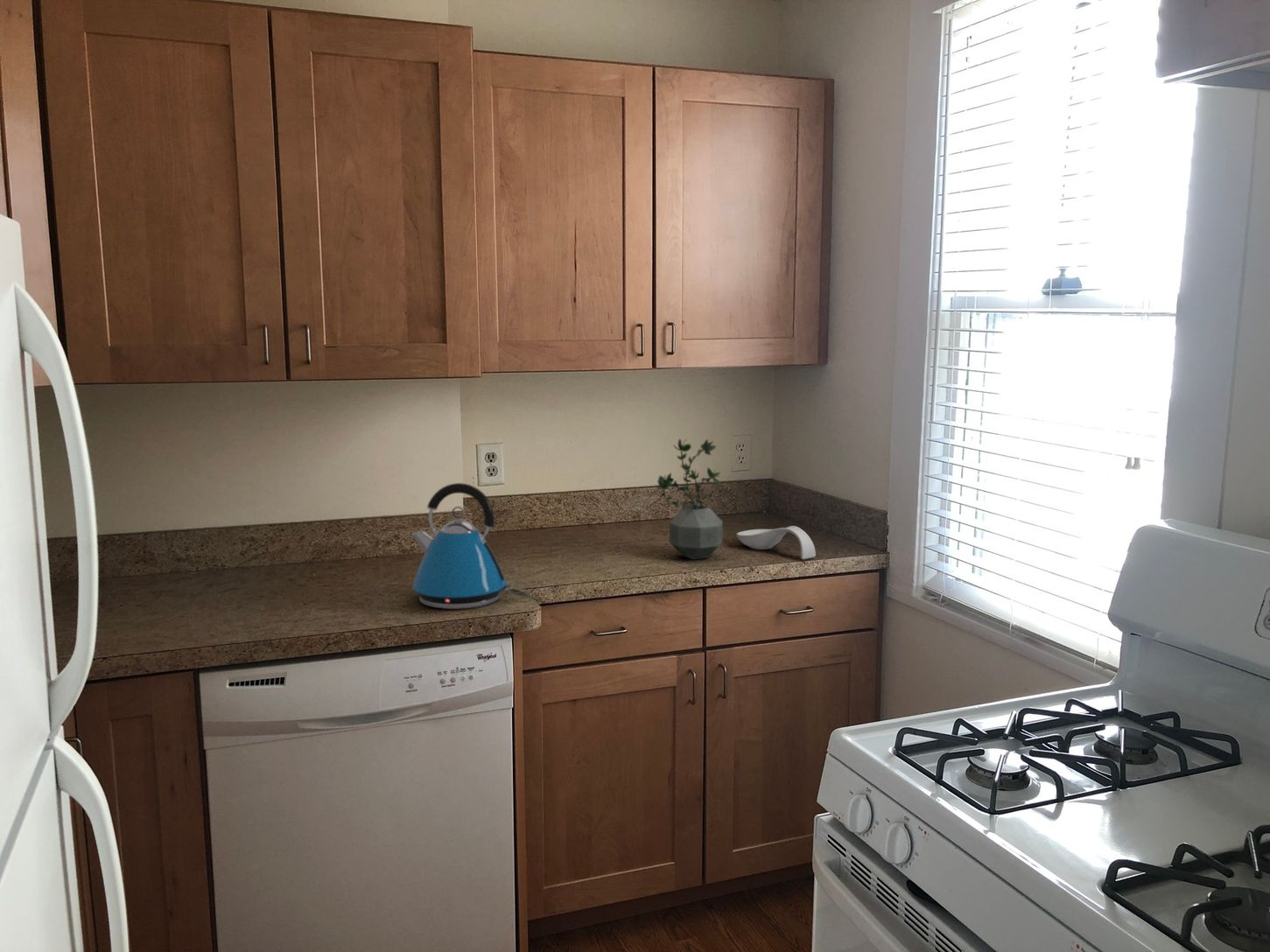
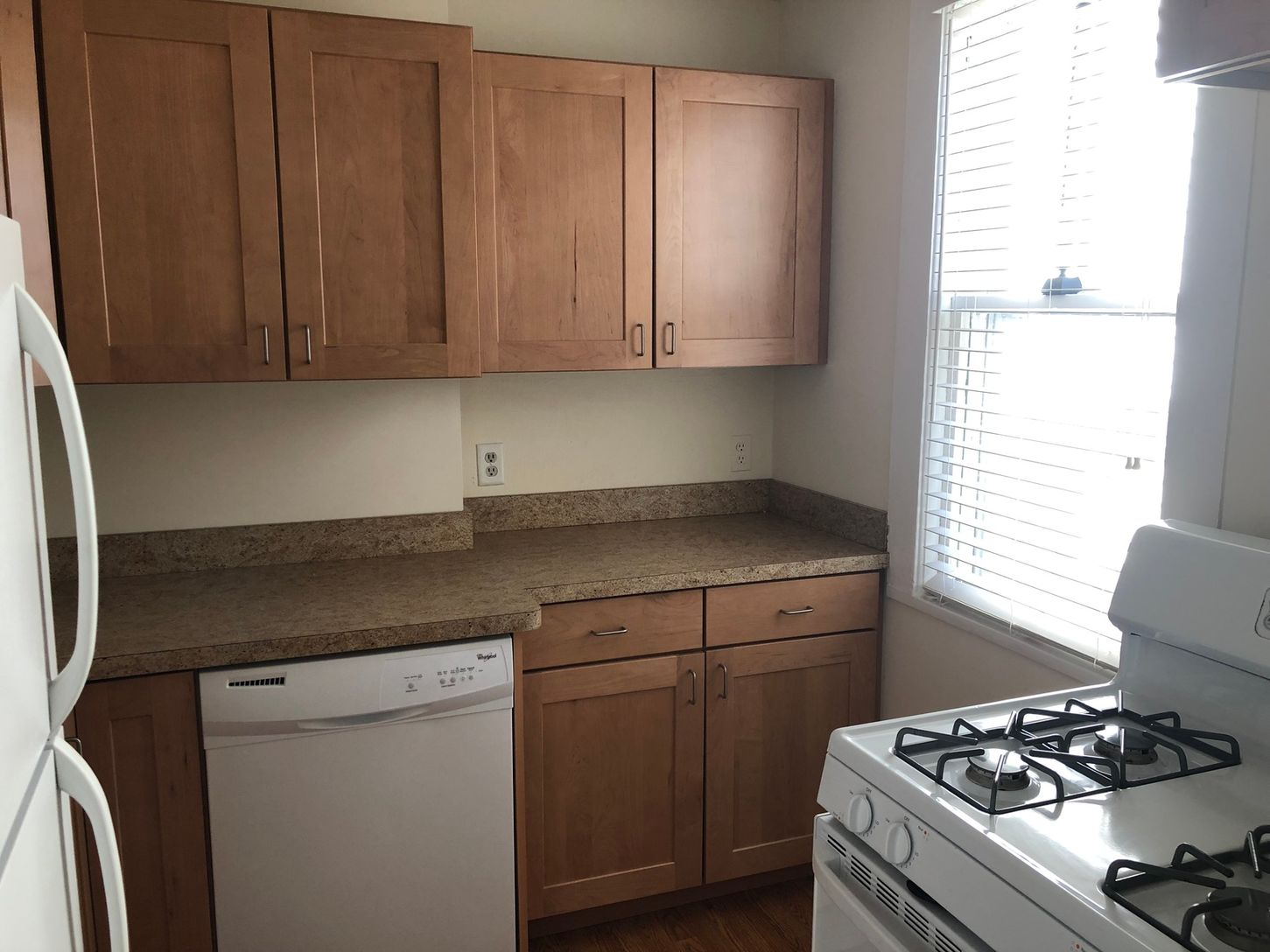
- potted plant (689, 498)
- spoon rest (775, 537)
- kettle (461, 541)
